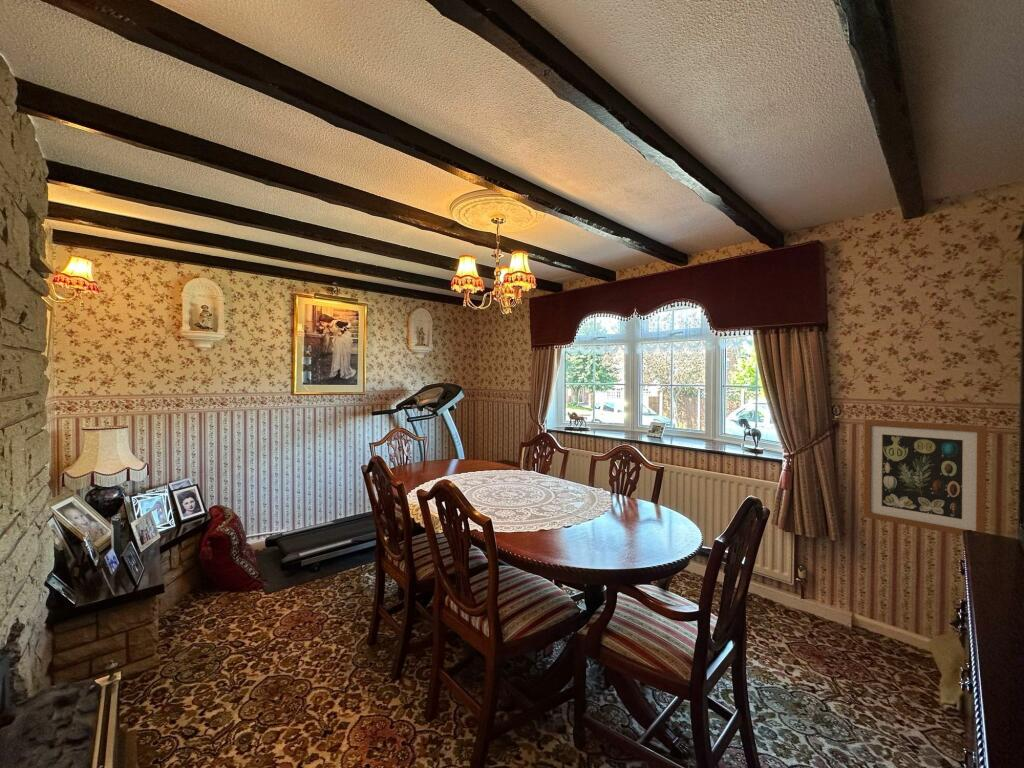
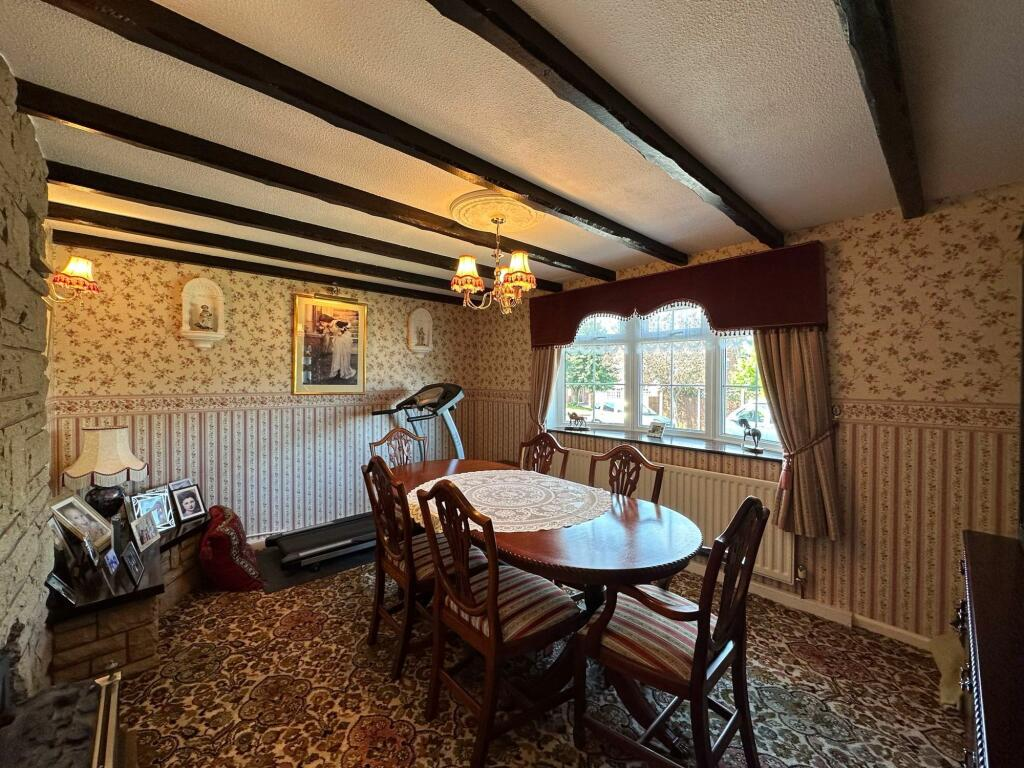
- wall art (920, 474)
